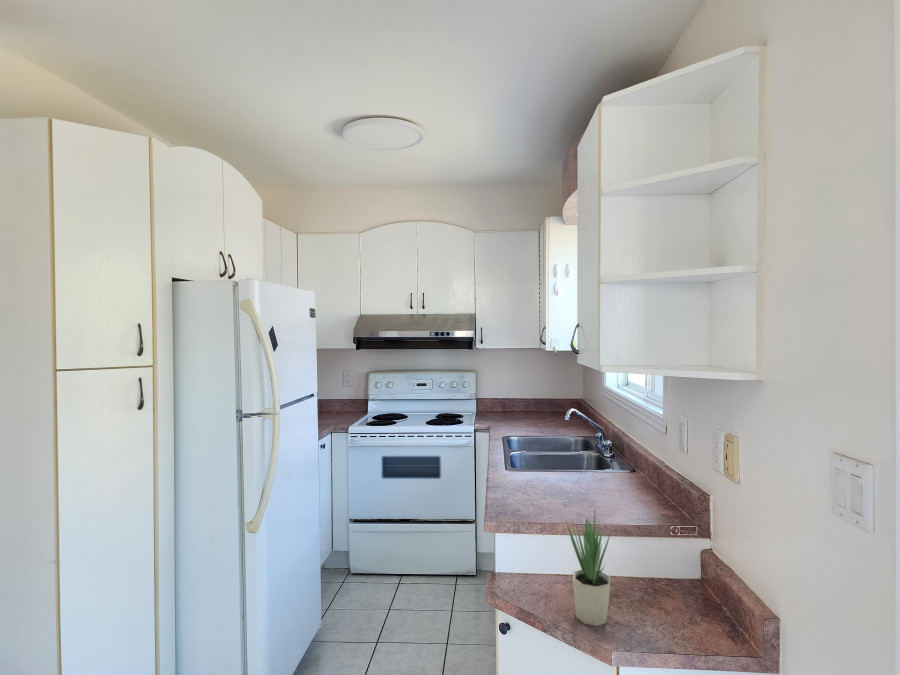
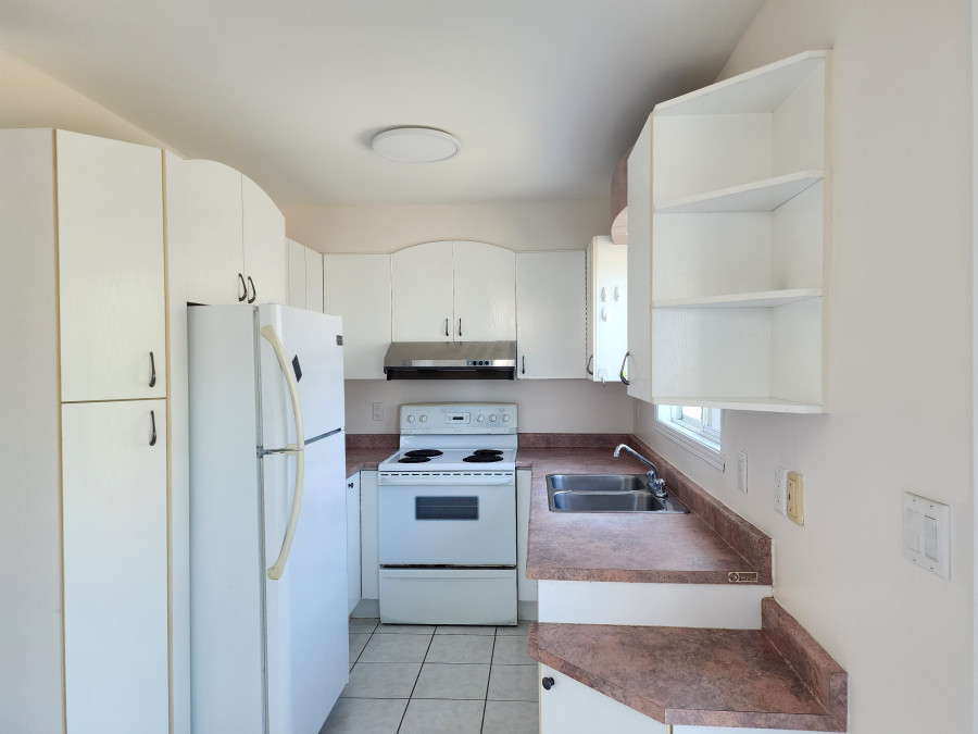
- potted plant (588, 560)
